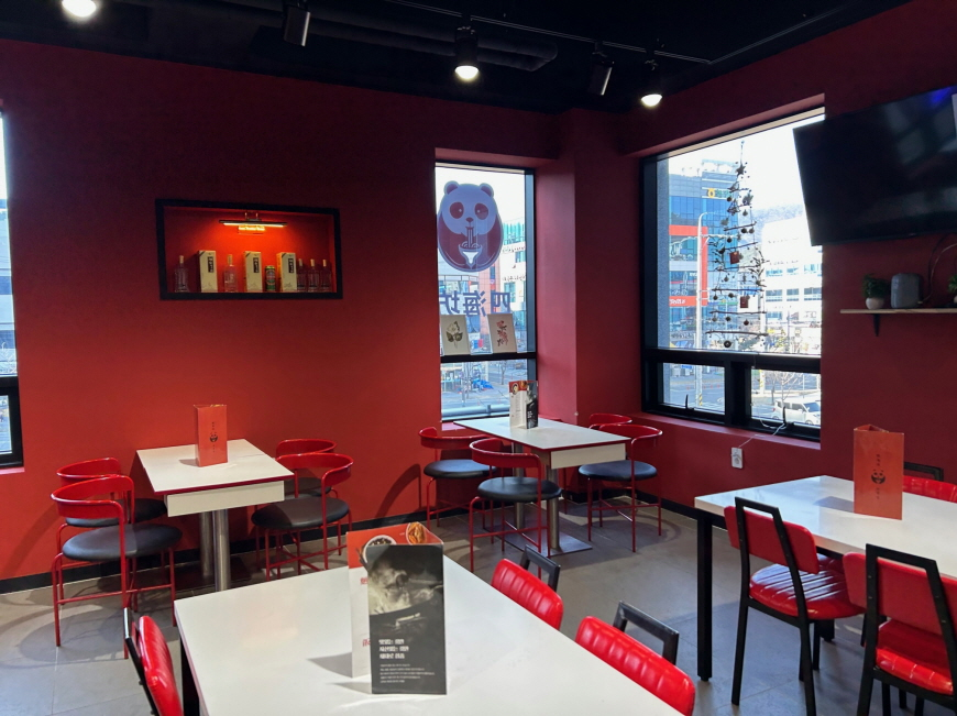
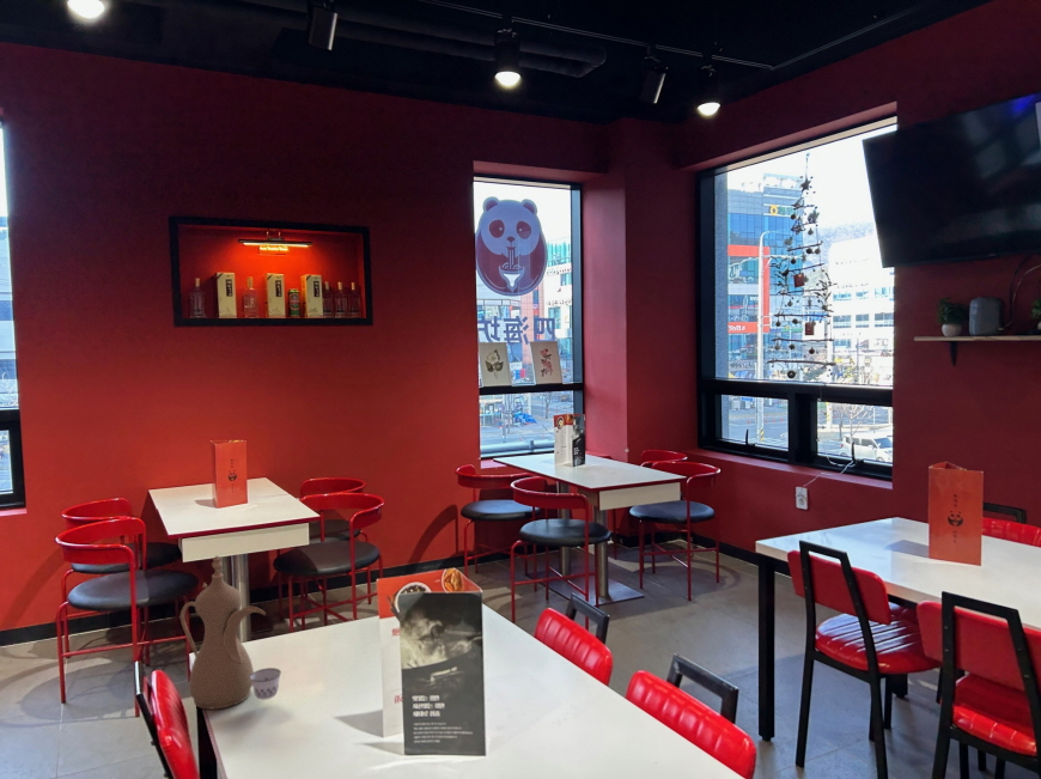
+ teapot (226, 627)
